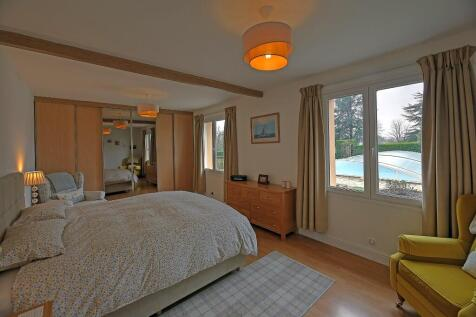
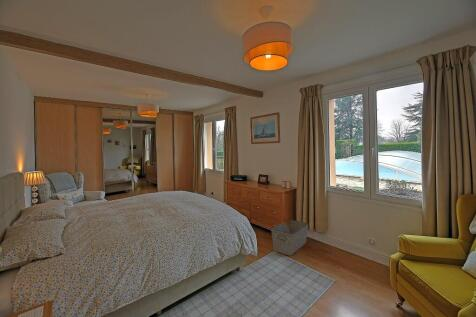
+ storage bin (290, 236)
